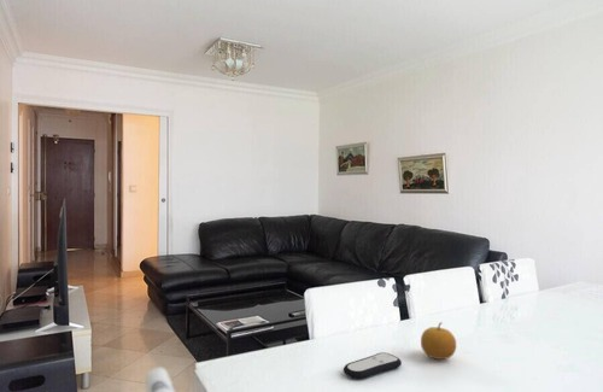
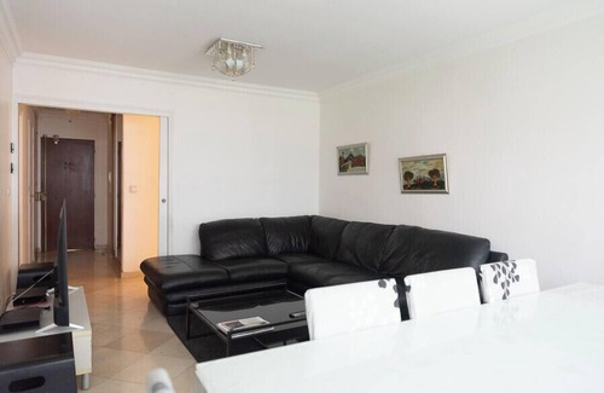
- remote control (371, 364)
- fruit (438, 339)
